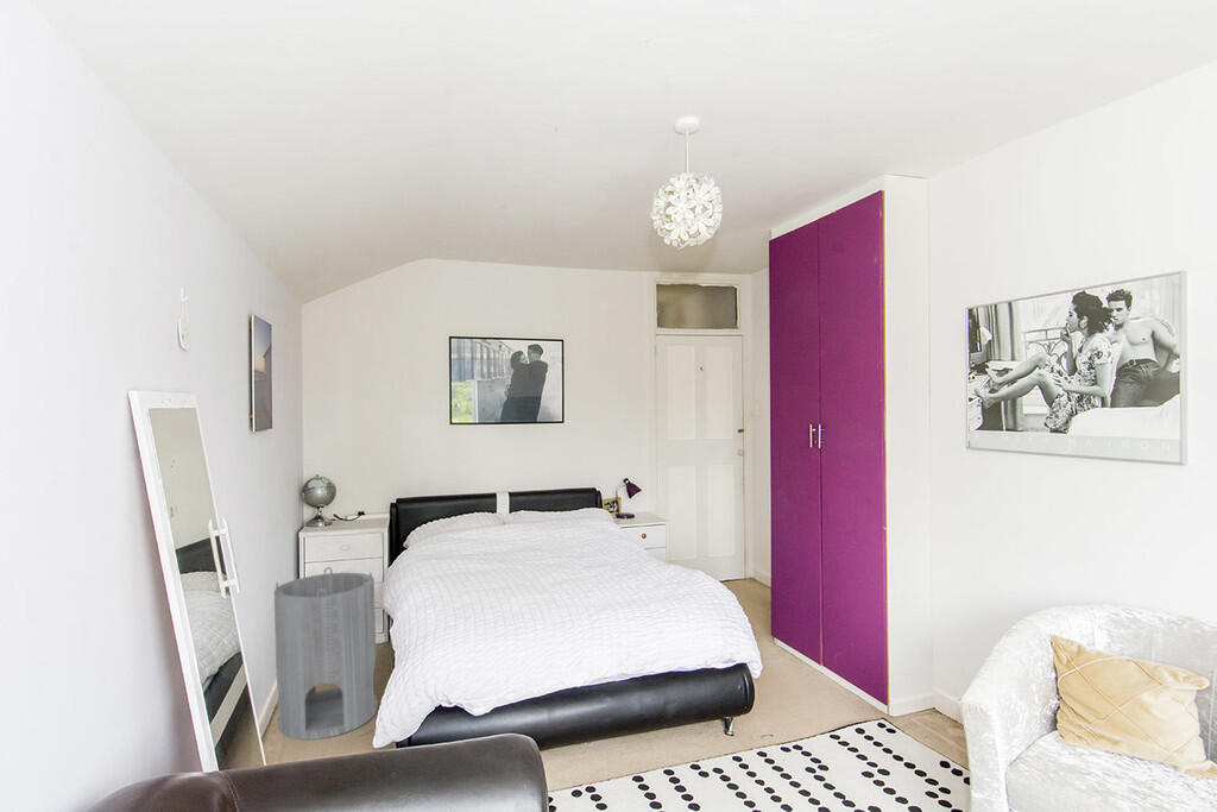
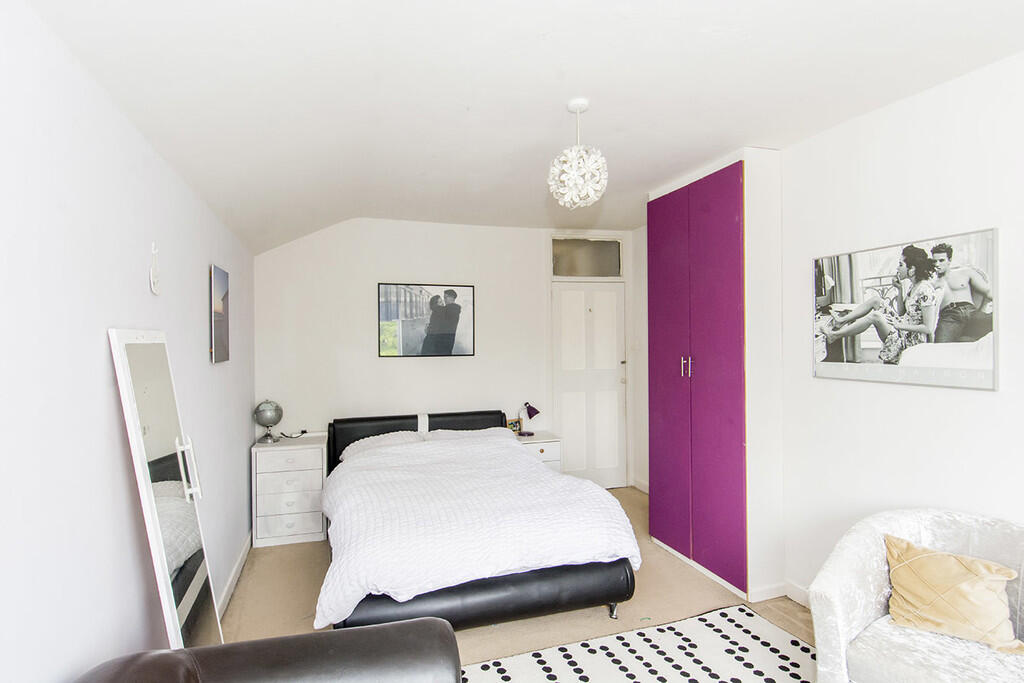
- cylinder (327, 647)
